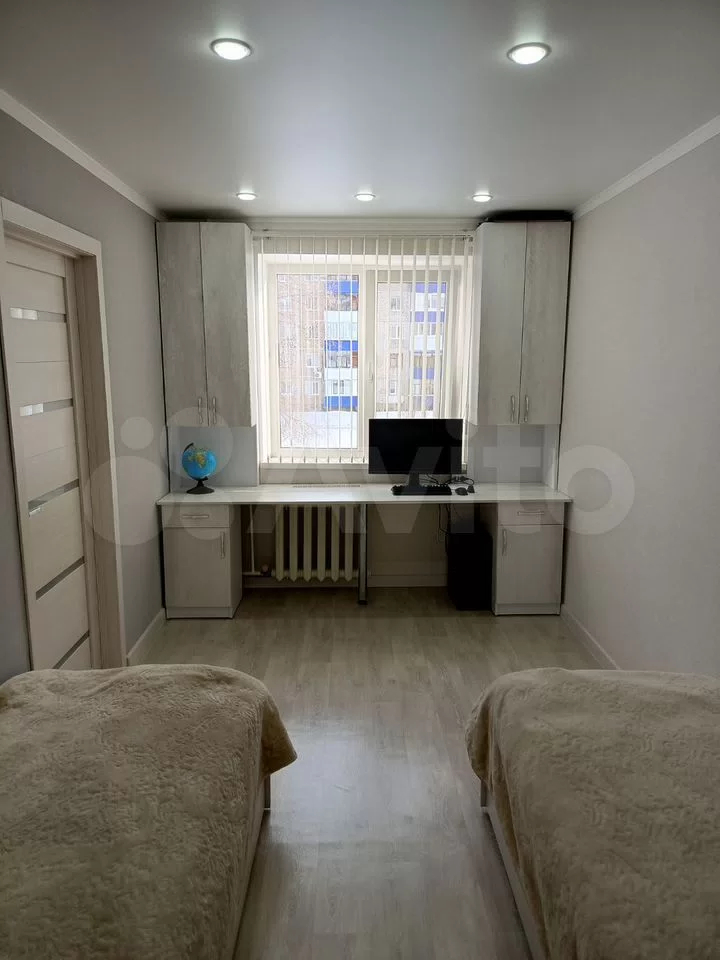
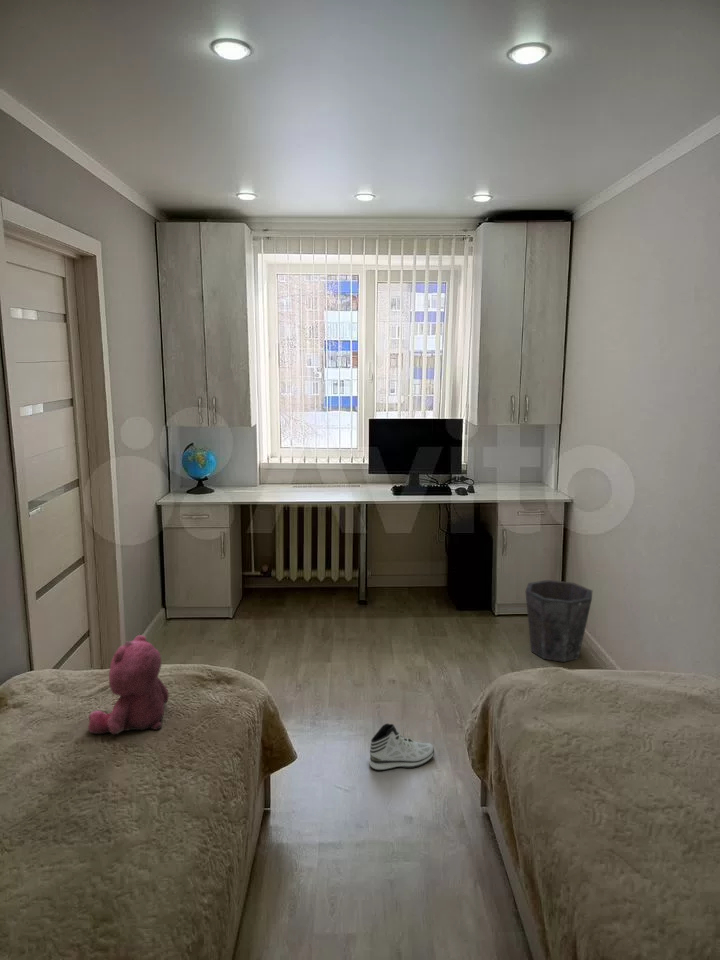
+ sneaker (402, 743)
+ waste bin (557, 621)
+ teddy bear (131, 679)
